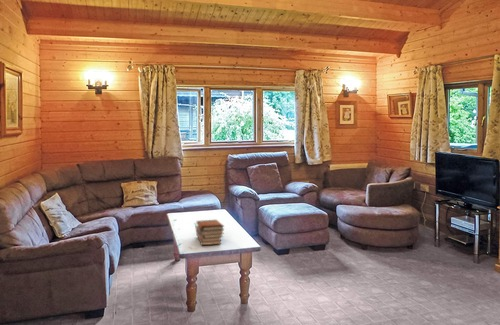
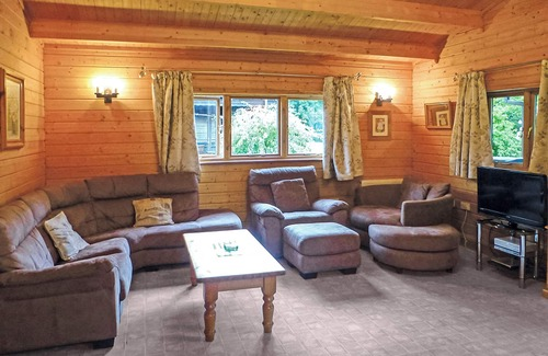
- book stack (209, 231)
